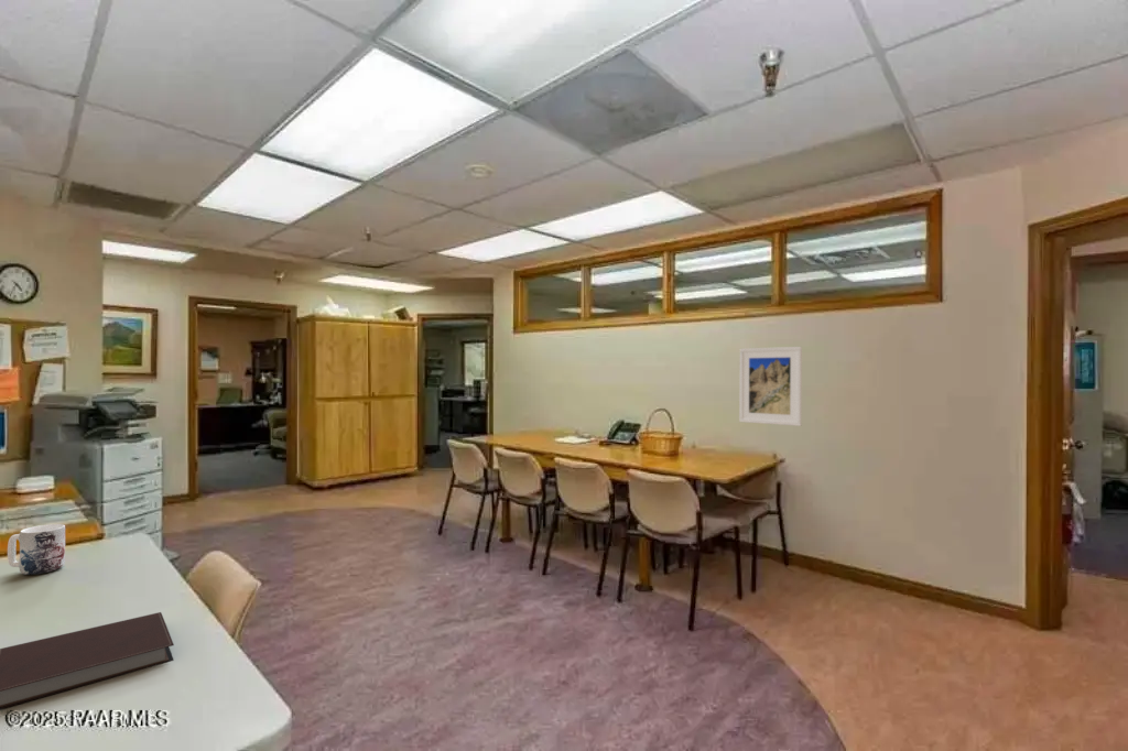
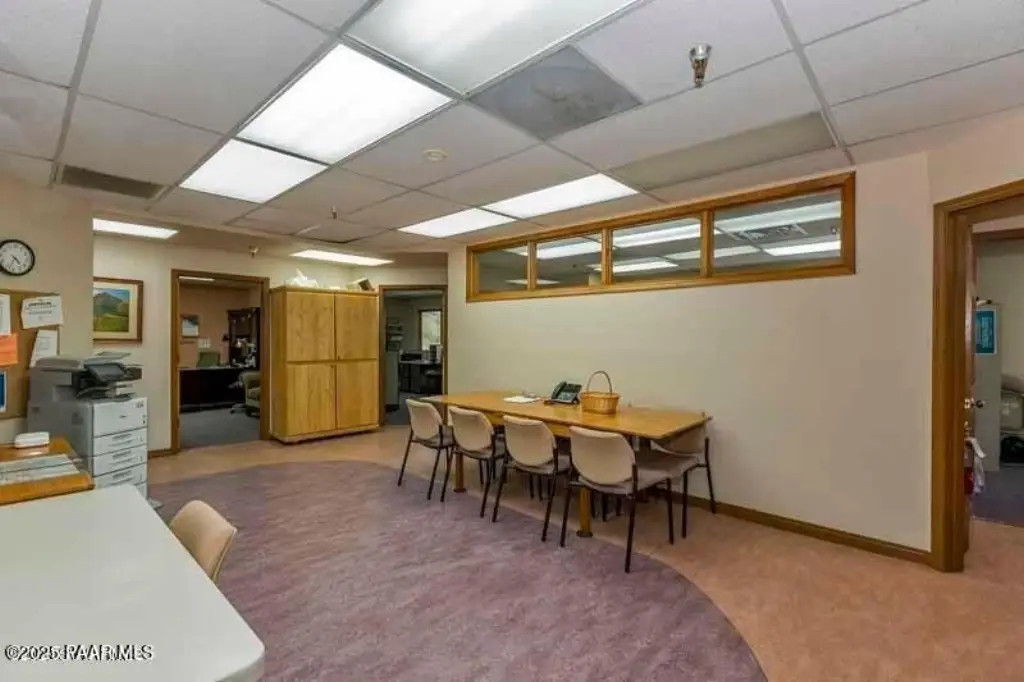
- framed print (769, 385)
- mug (36, 549)
- notebook (86, 654)
